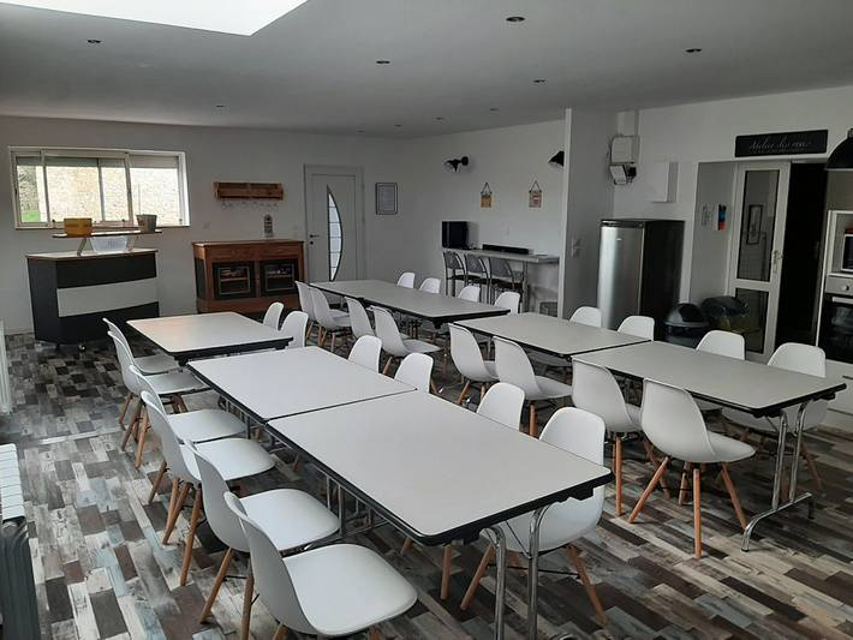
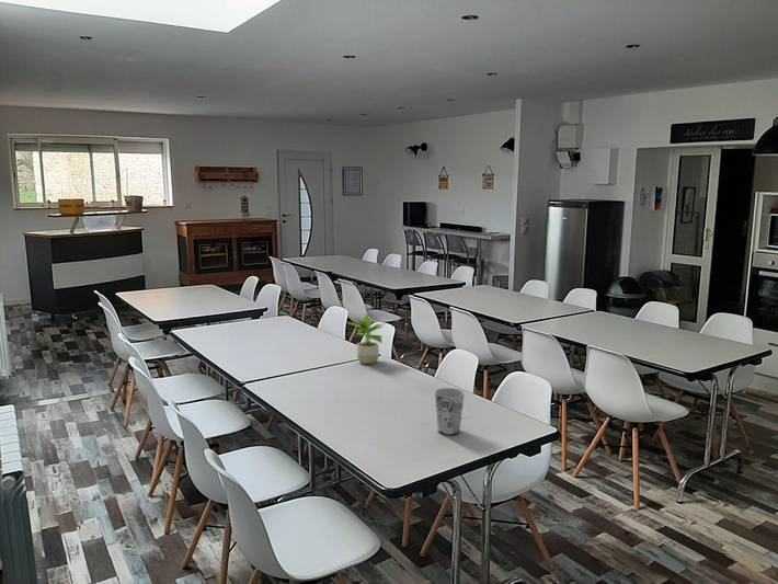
+ potted plant (366, 340)
+ cup (448, 411)
